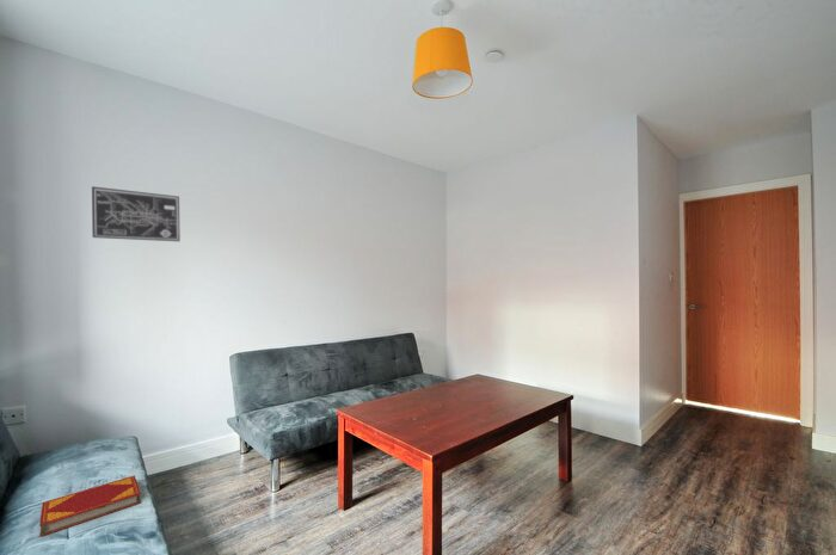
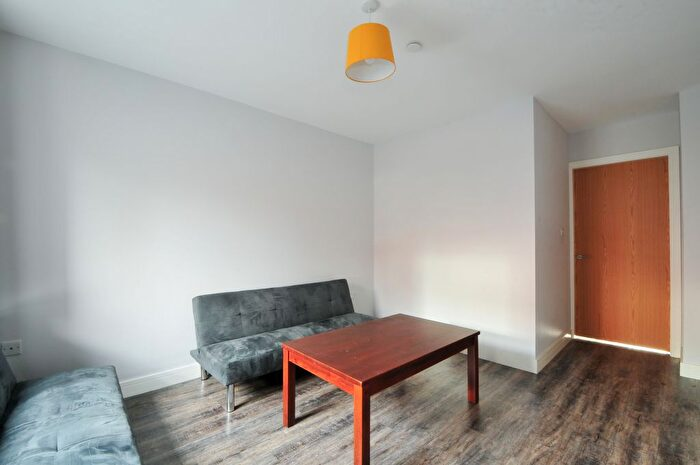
- hardback book (92, 502)
- wall art (137, 215)
